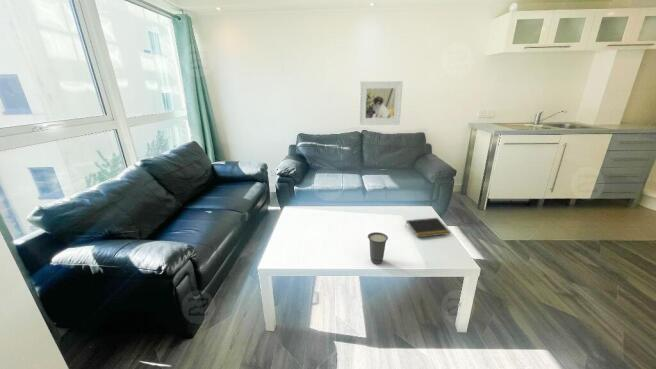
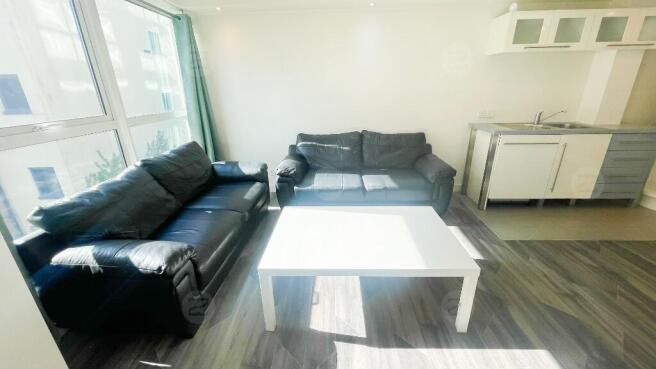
- cup (377, 249)
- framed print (380, 103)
- notepad (427, 227)
